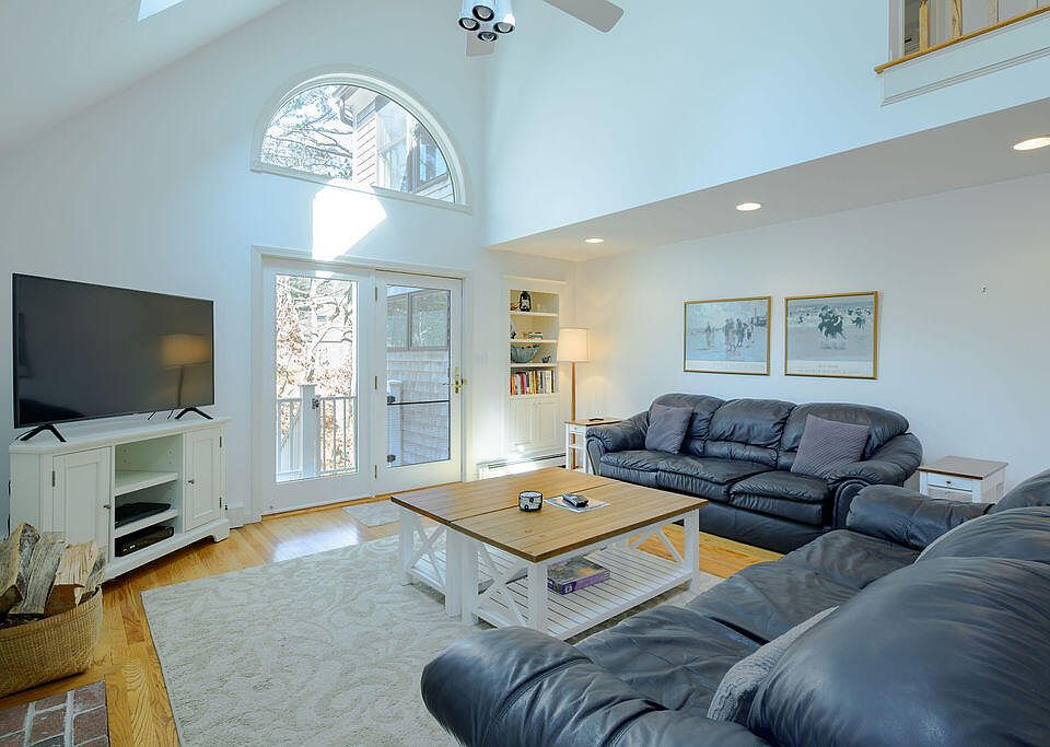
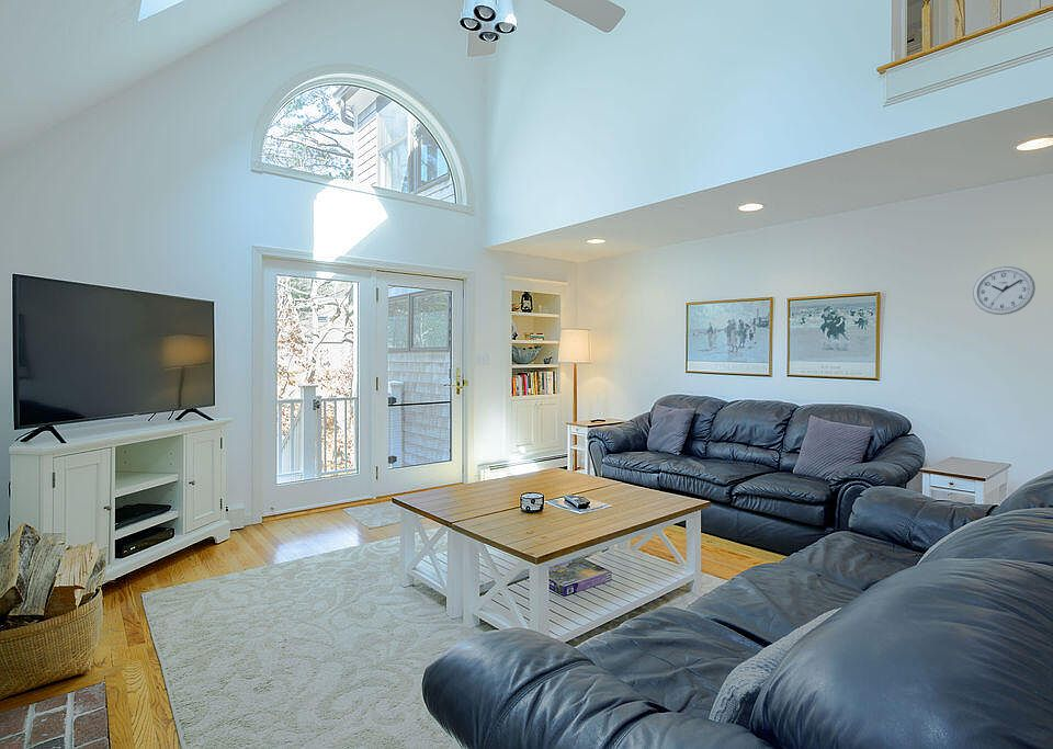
+ wall clock (1003, 291)
